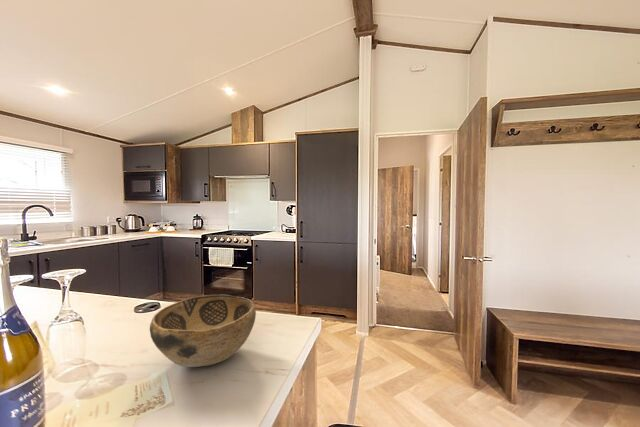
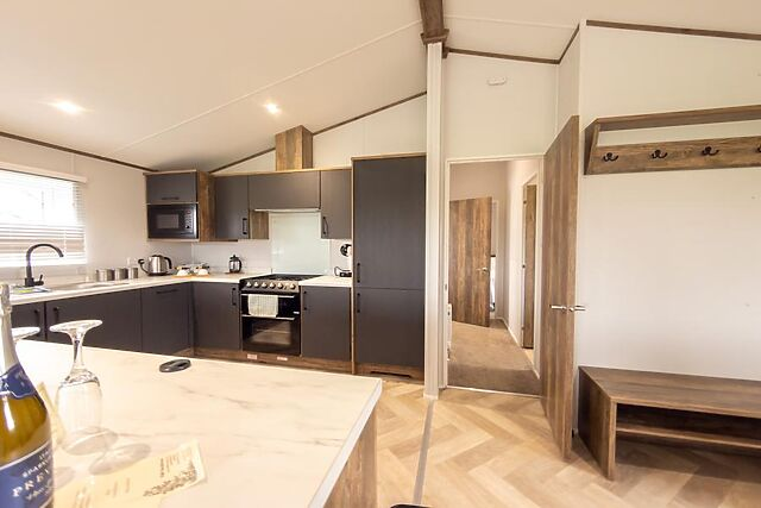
- decorative bowl (207, 333)
